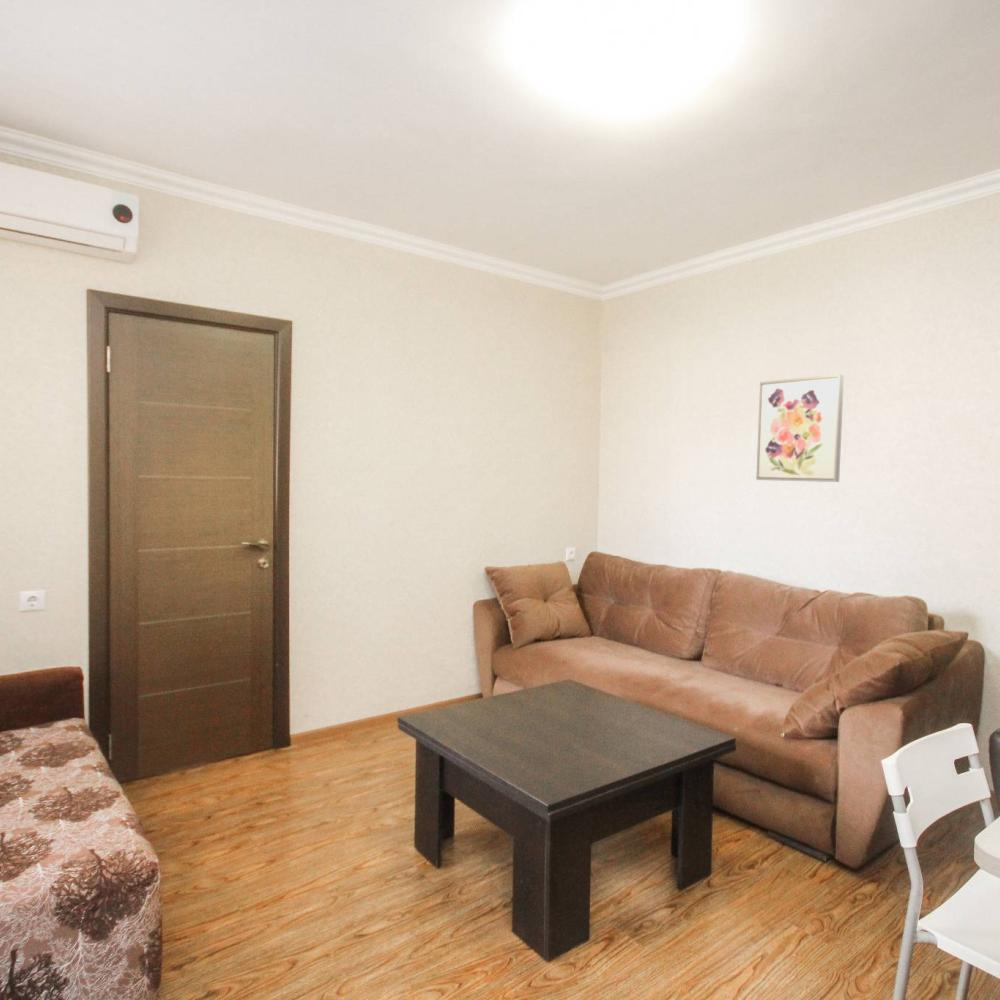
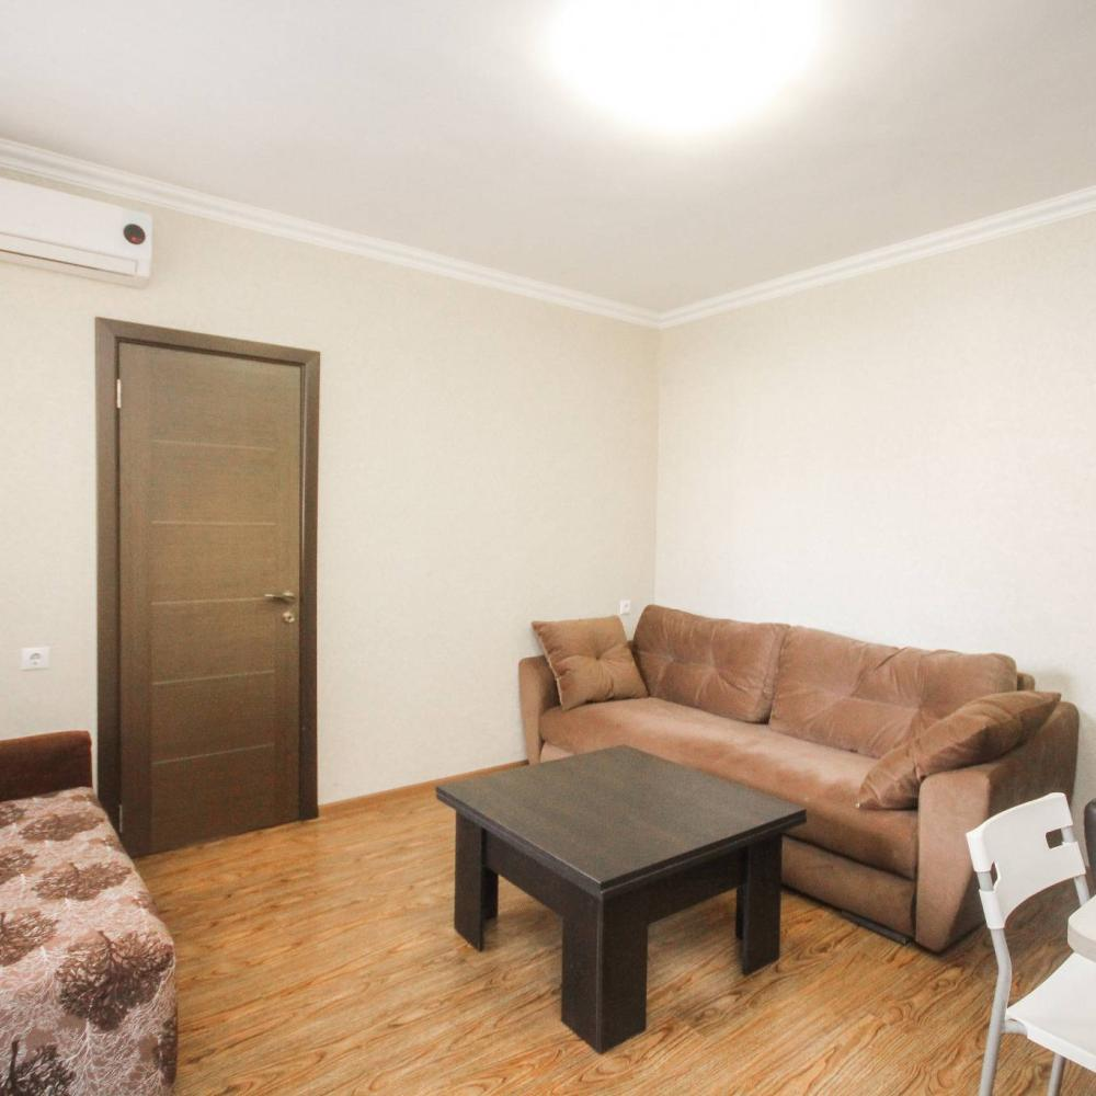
- wall art (797, 429)
